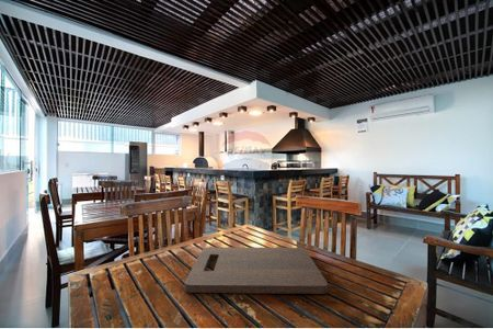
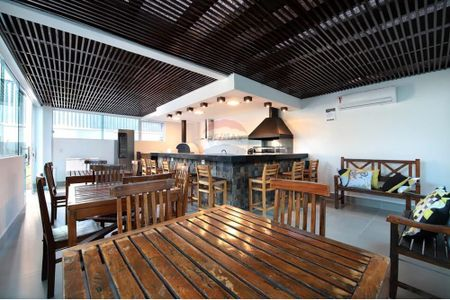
- cutting board (254, 265)
